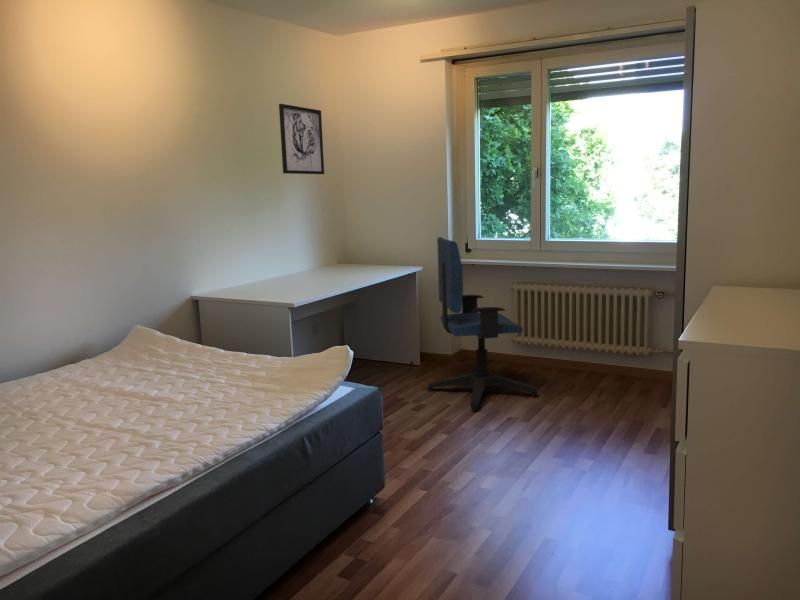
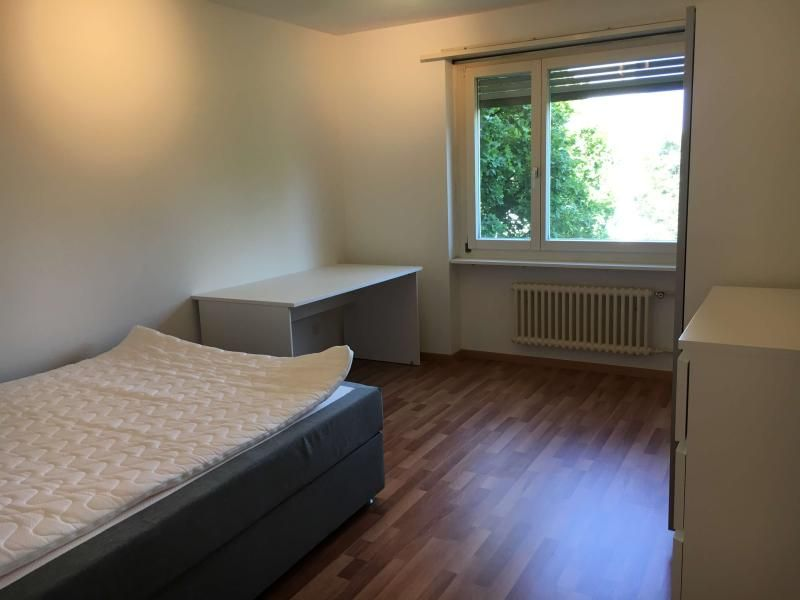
- wall art (302, 140)
- office chair (480, 317)
